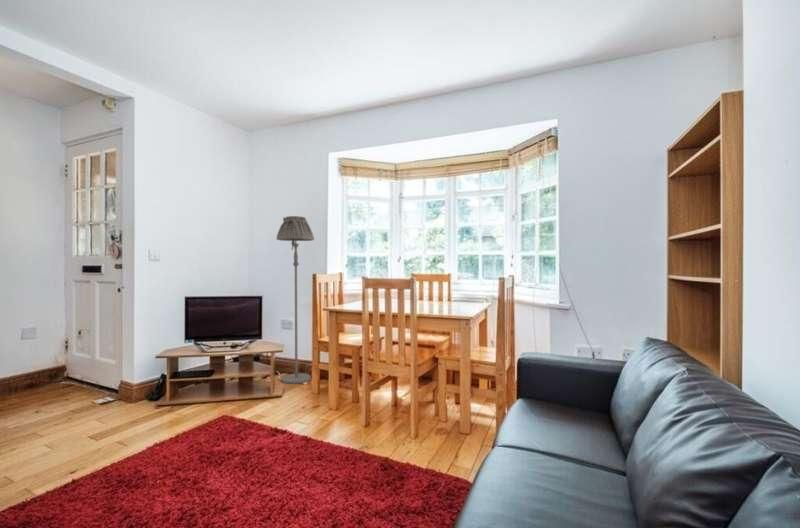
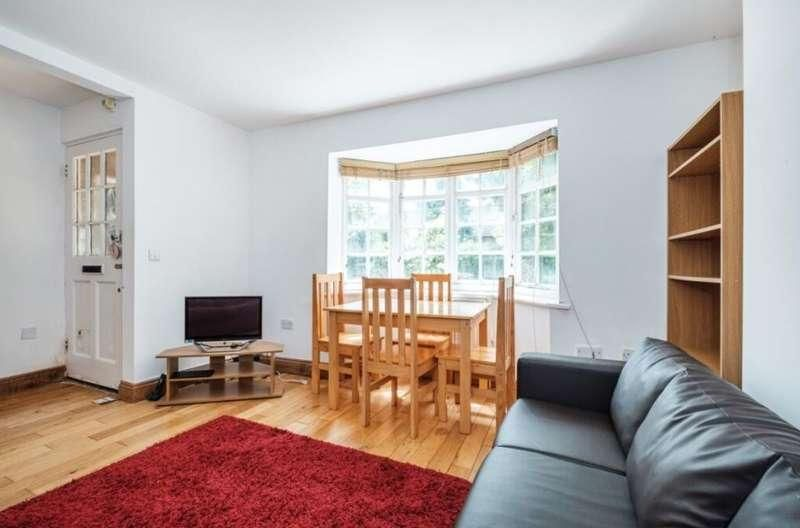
- floor lamp (295, 298)
